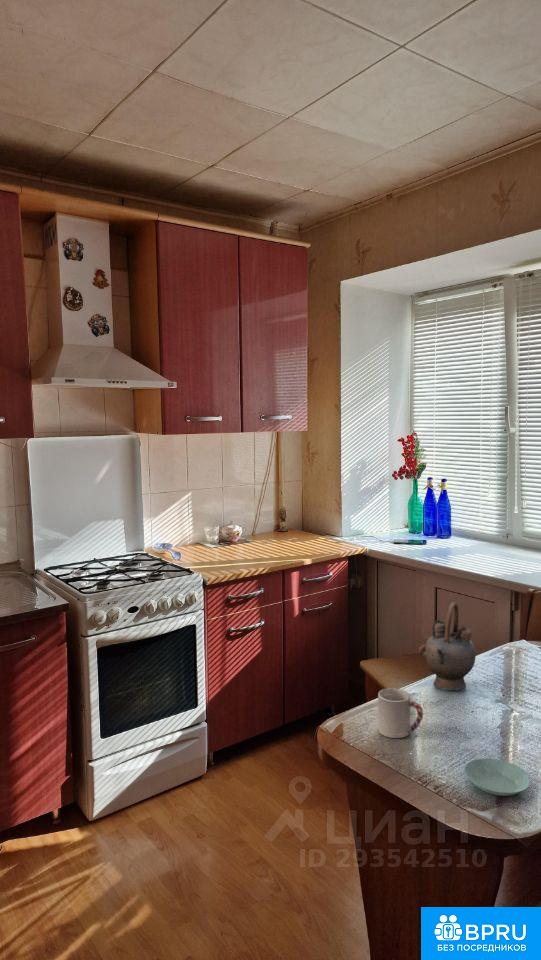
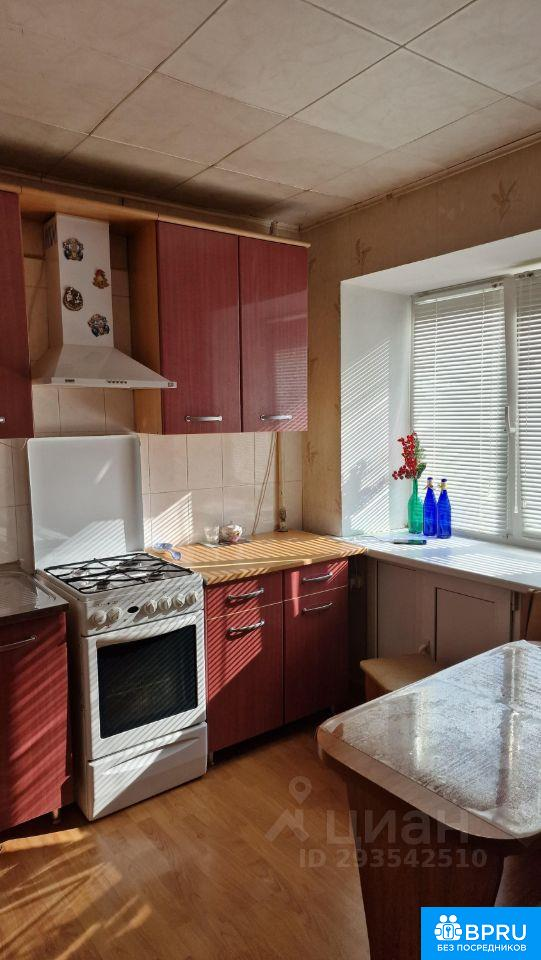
- cup (400, 714)
- saucer (496, 779)
- teapot (448, 645)
